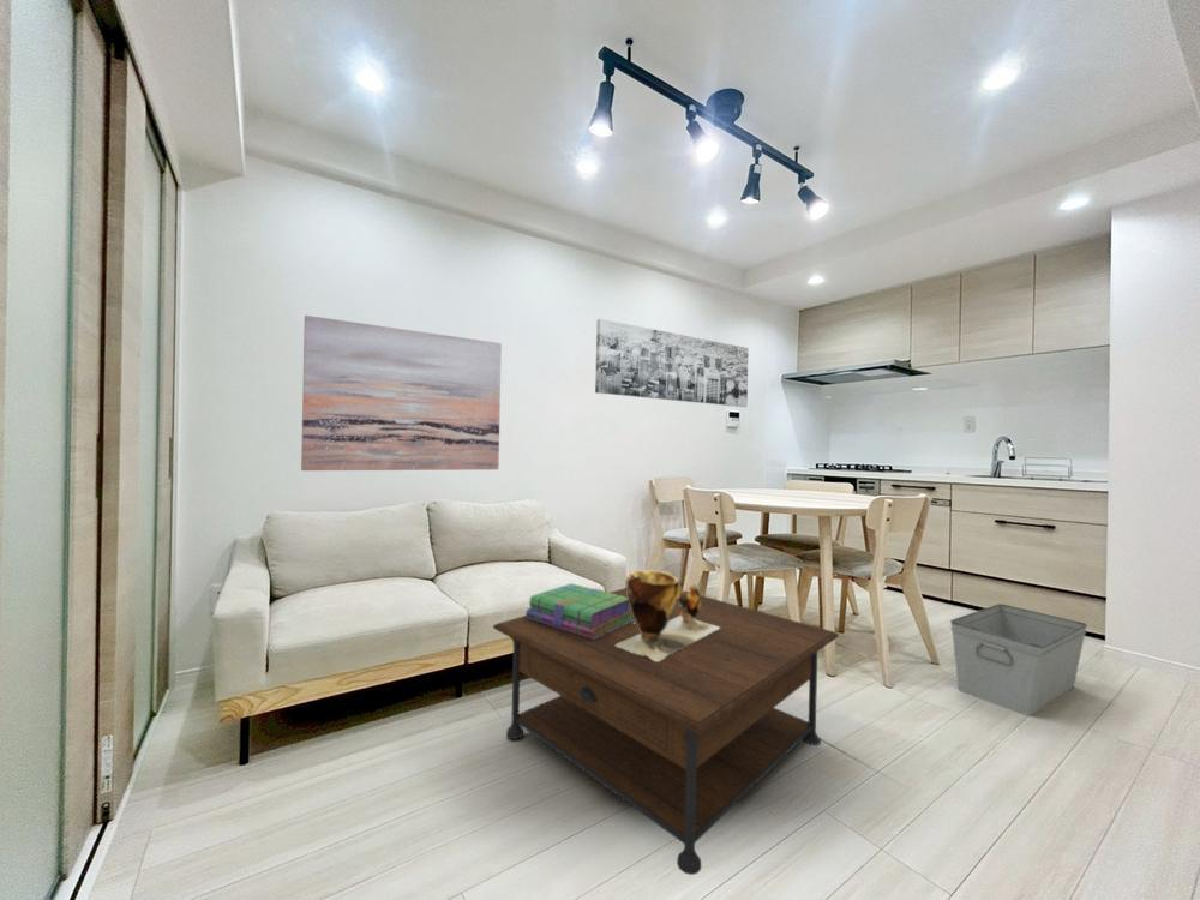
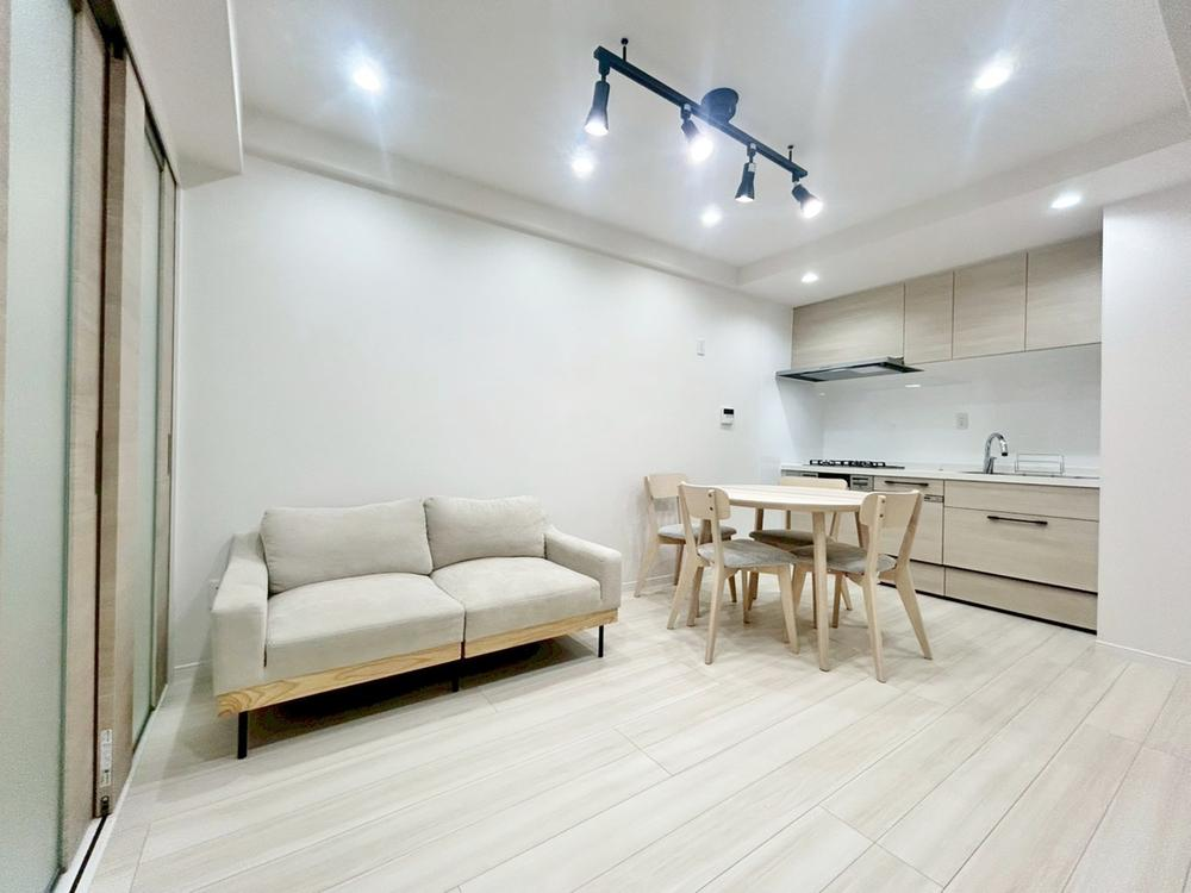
- wall art (679, 367)
- stack of books (580, 607)
- coffee table (664, 682)
- clay pot (668, 602)
- wall art (410, 400)
- storage bin (1018, 655)
